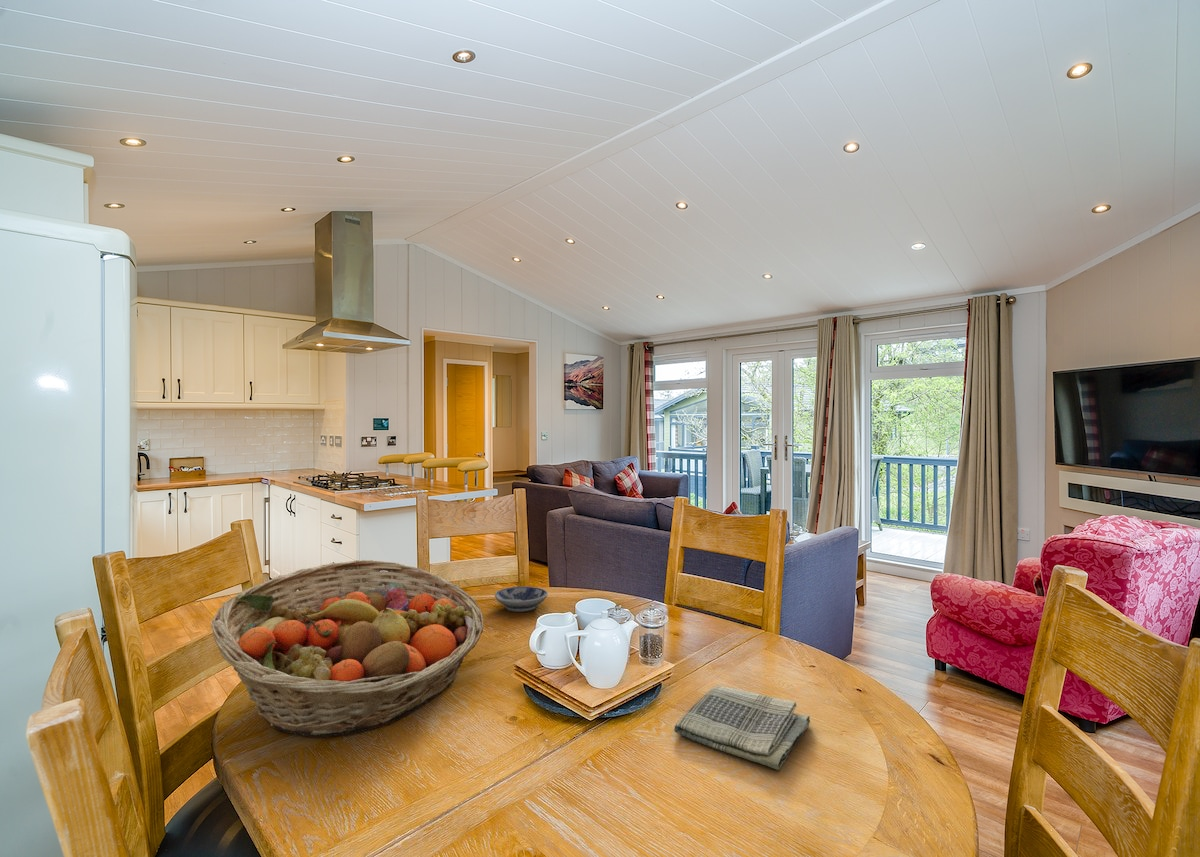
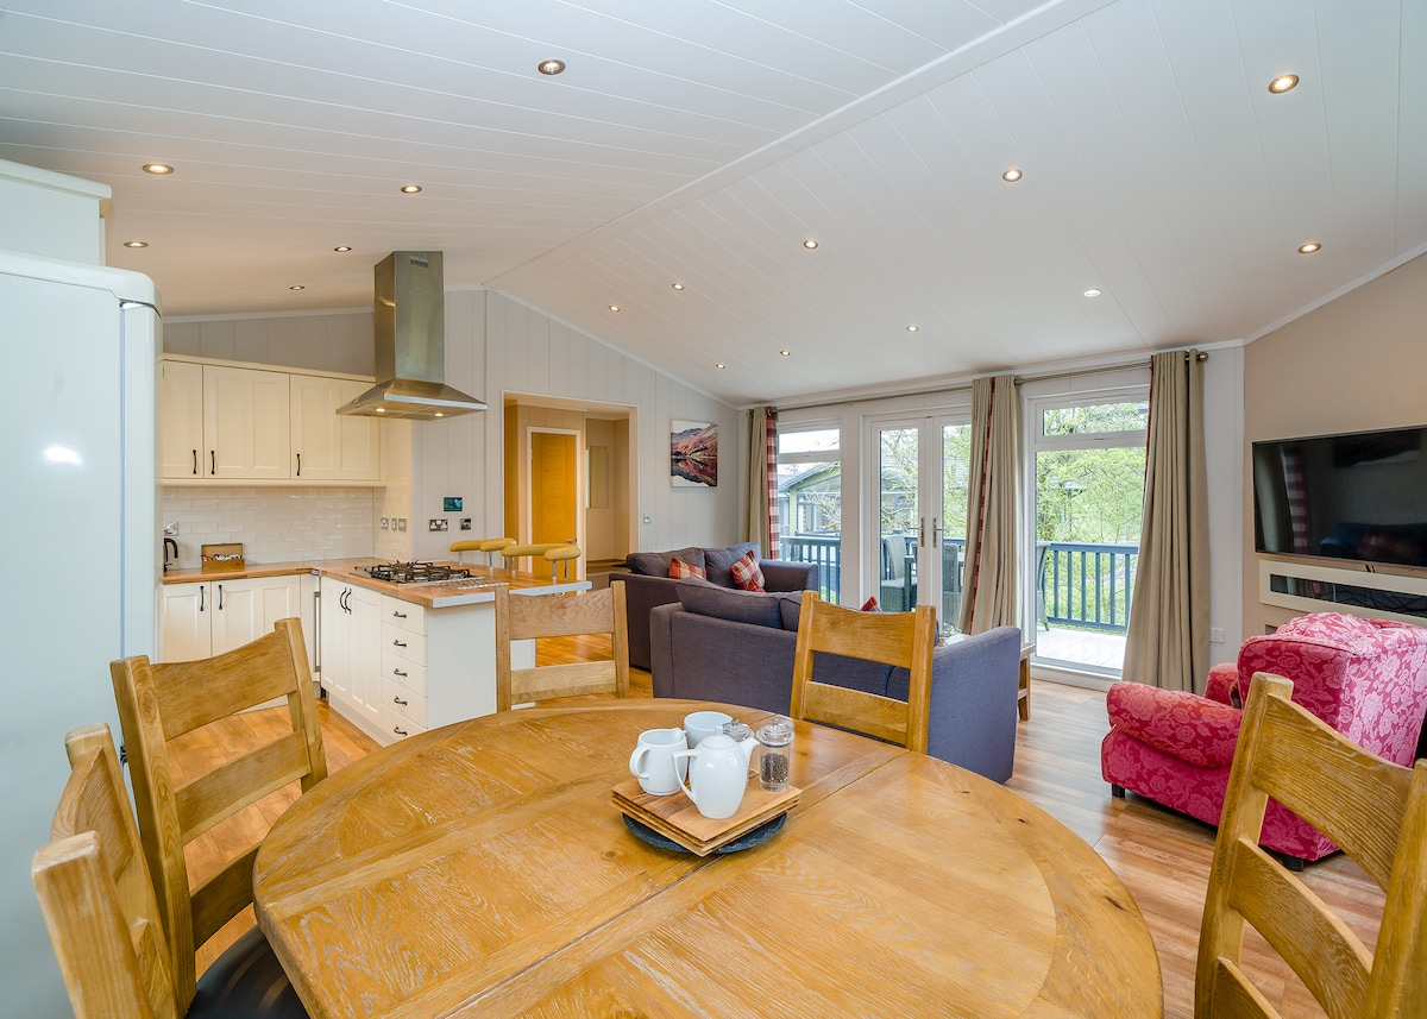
- fruit basket (362, 635)
- dish towel (744, 720)
- bowl (521, 599)
